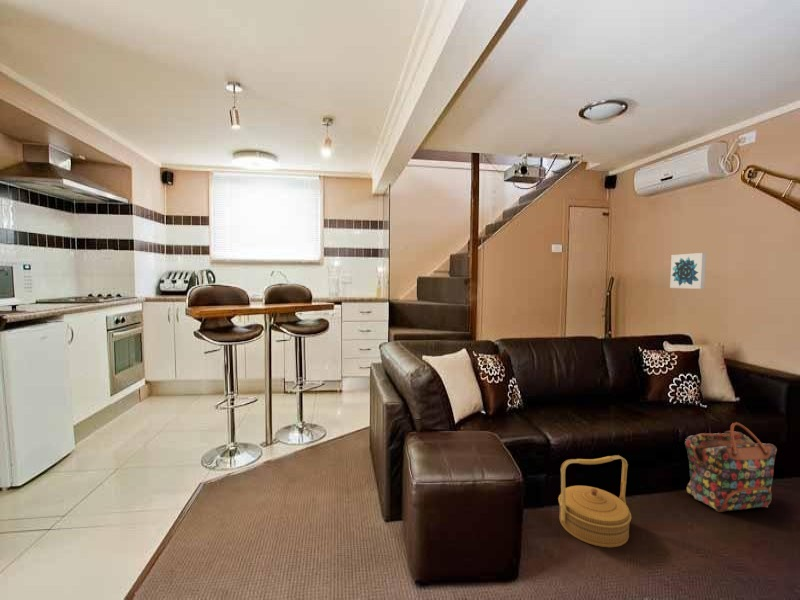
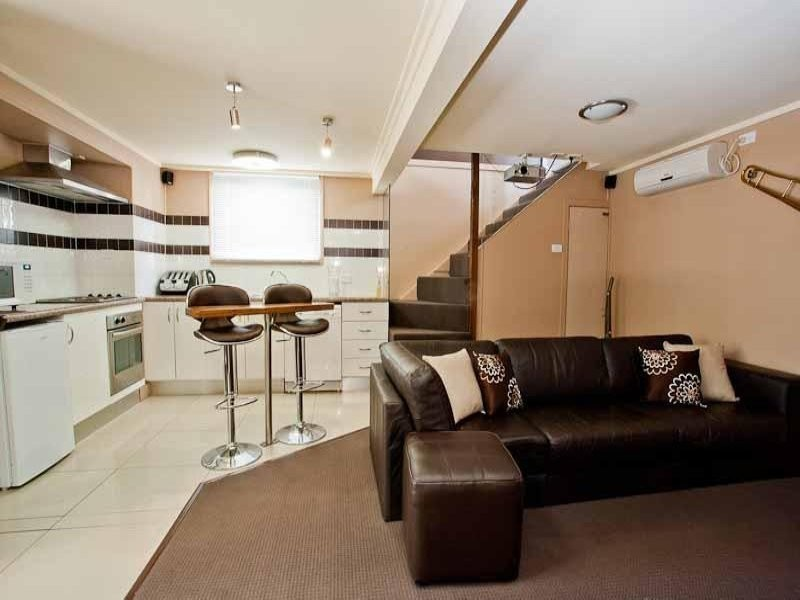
- backpack (729, 461)
- basket (594, 492)
- wall art (687, 271)
